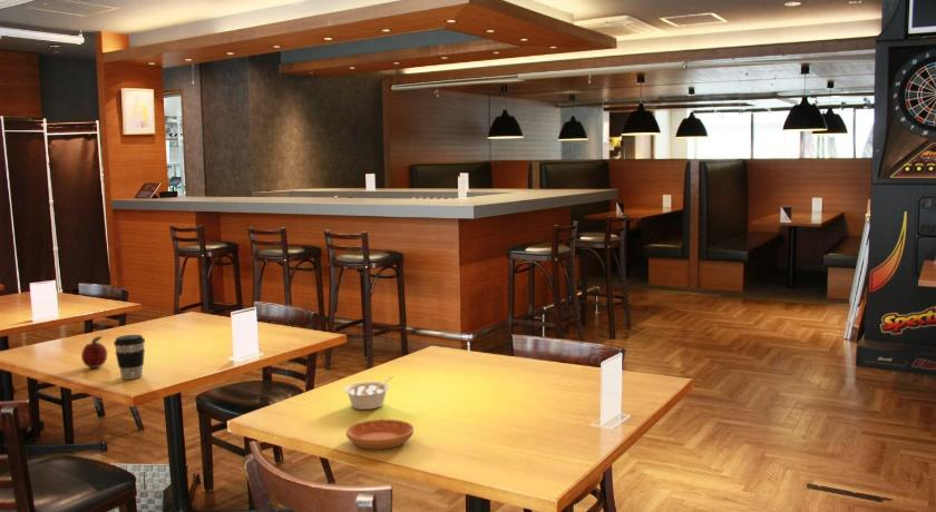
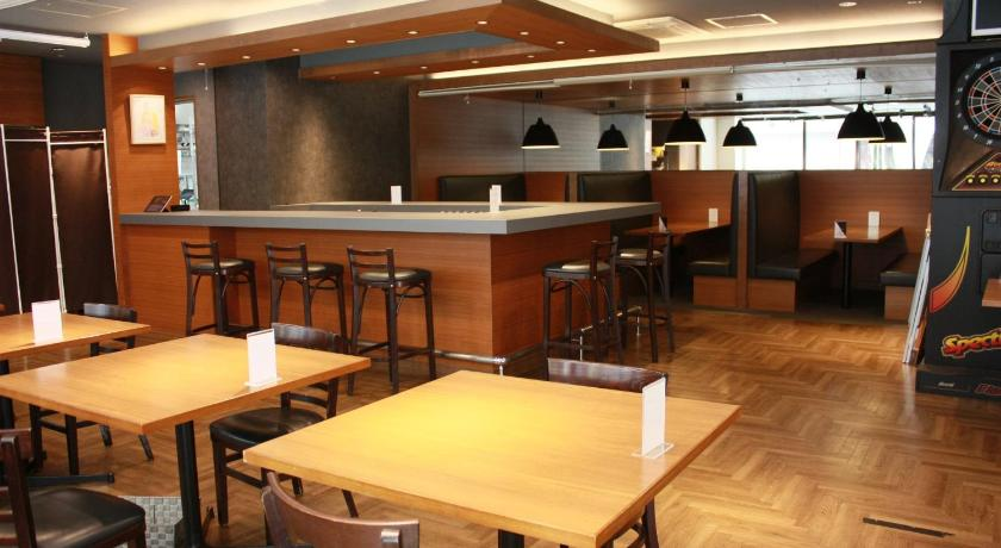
- saucer (380, 434)
- legume (368, 393)
- fruit (95, 352)
- coffee cup (130, 356)
